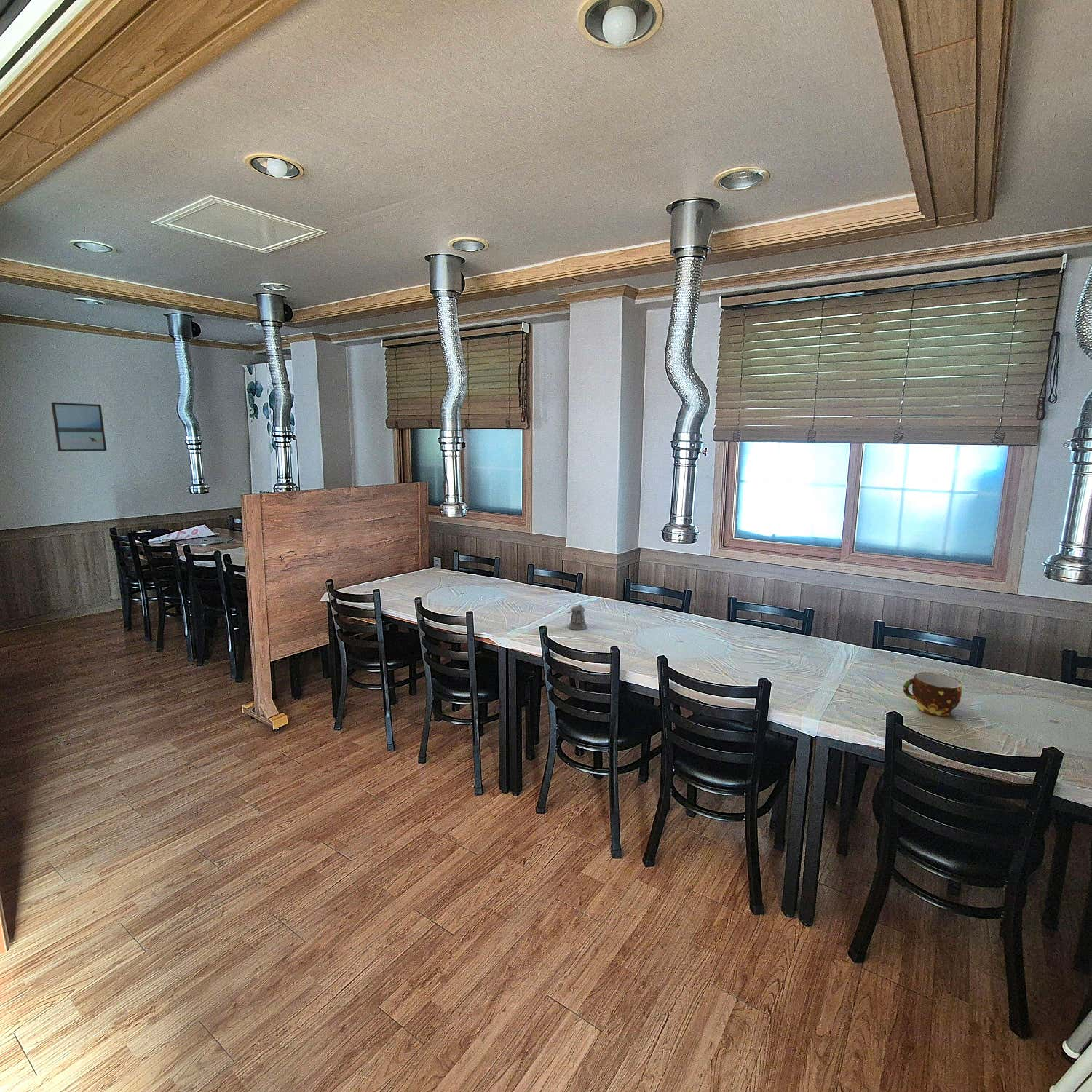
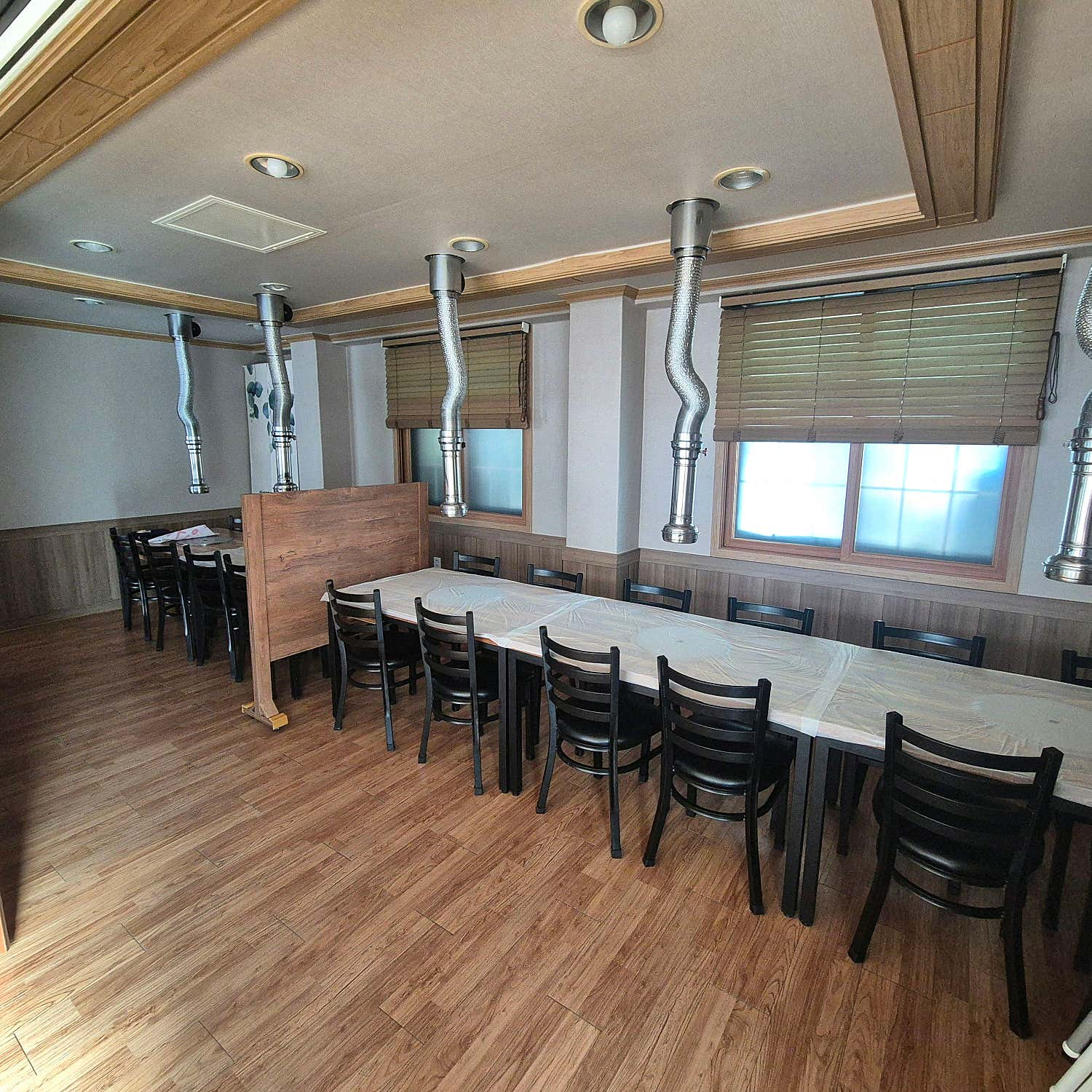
- cup (933, 695)
- pepper shaker (576, 617)
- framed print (79, 427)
